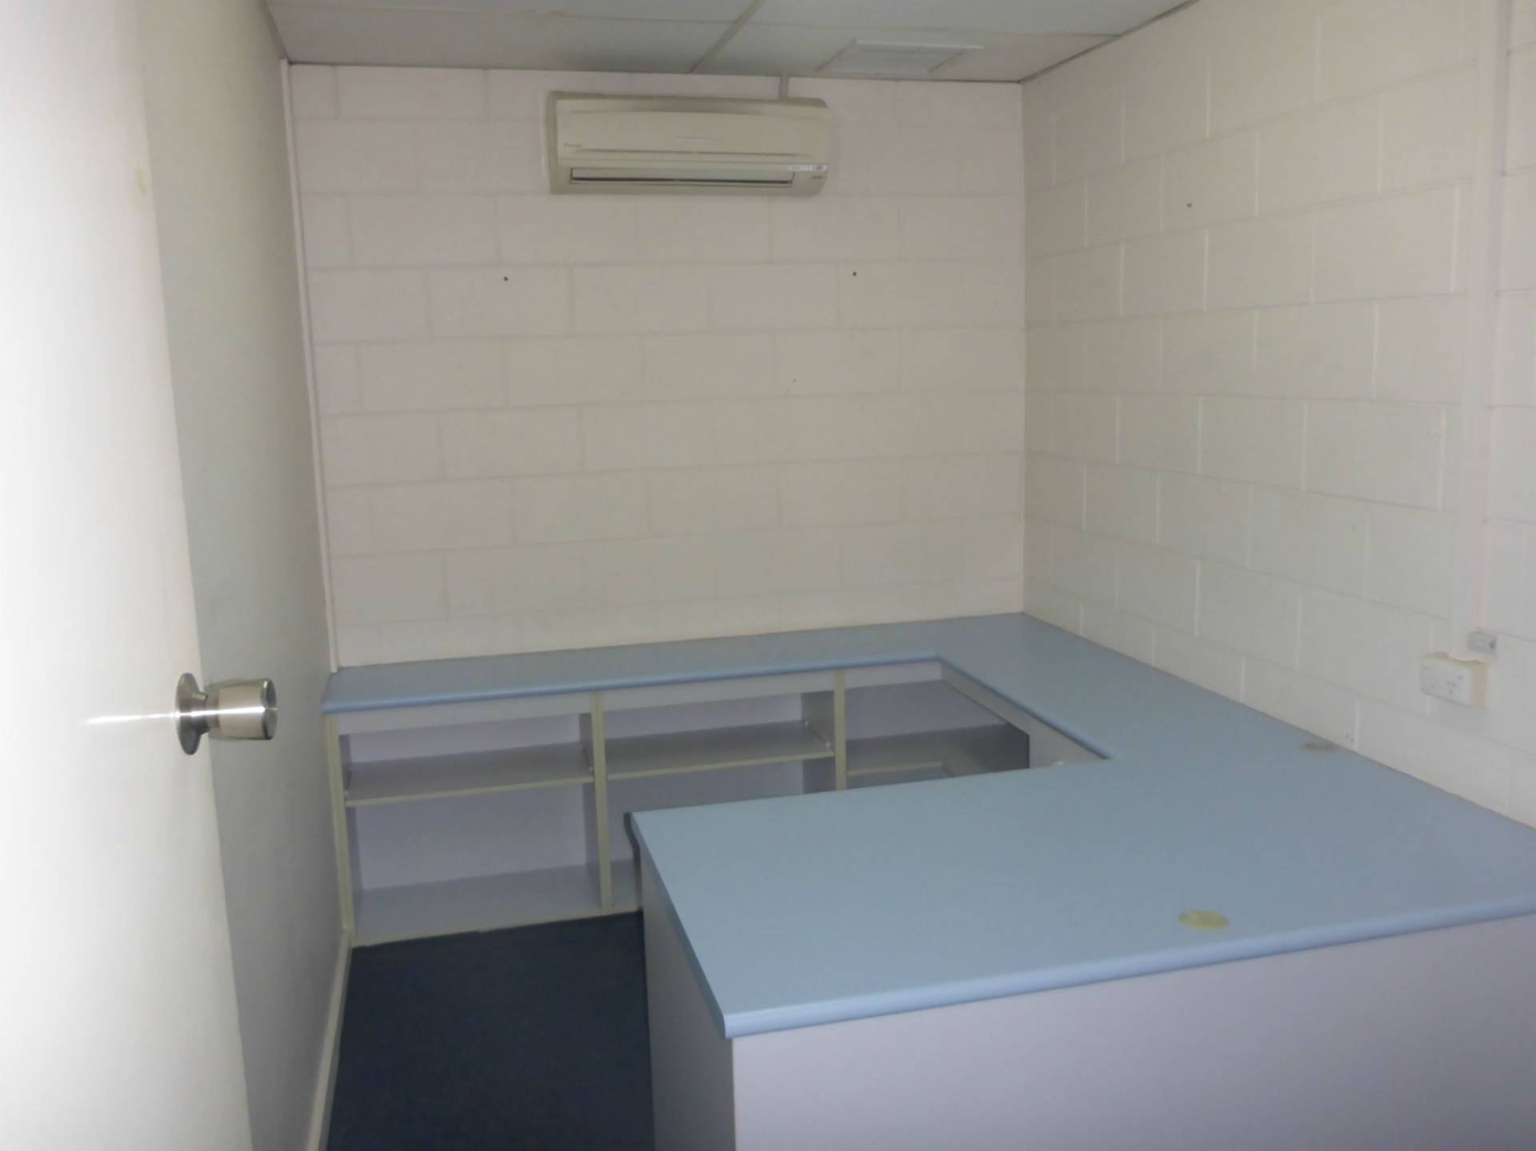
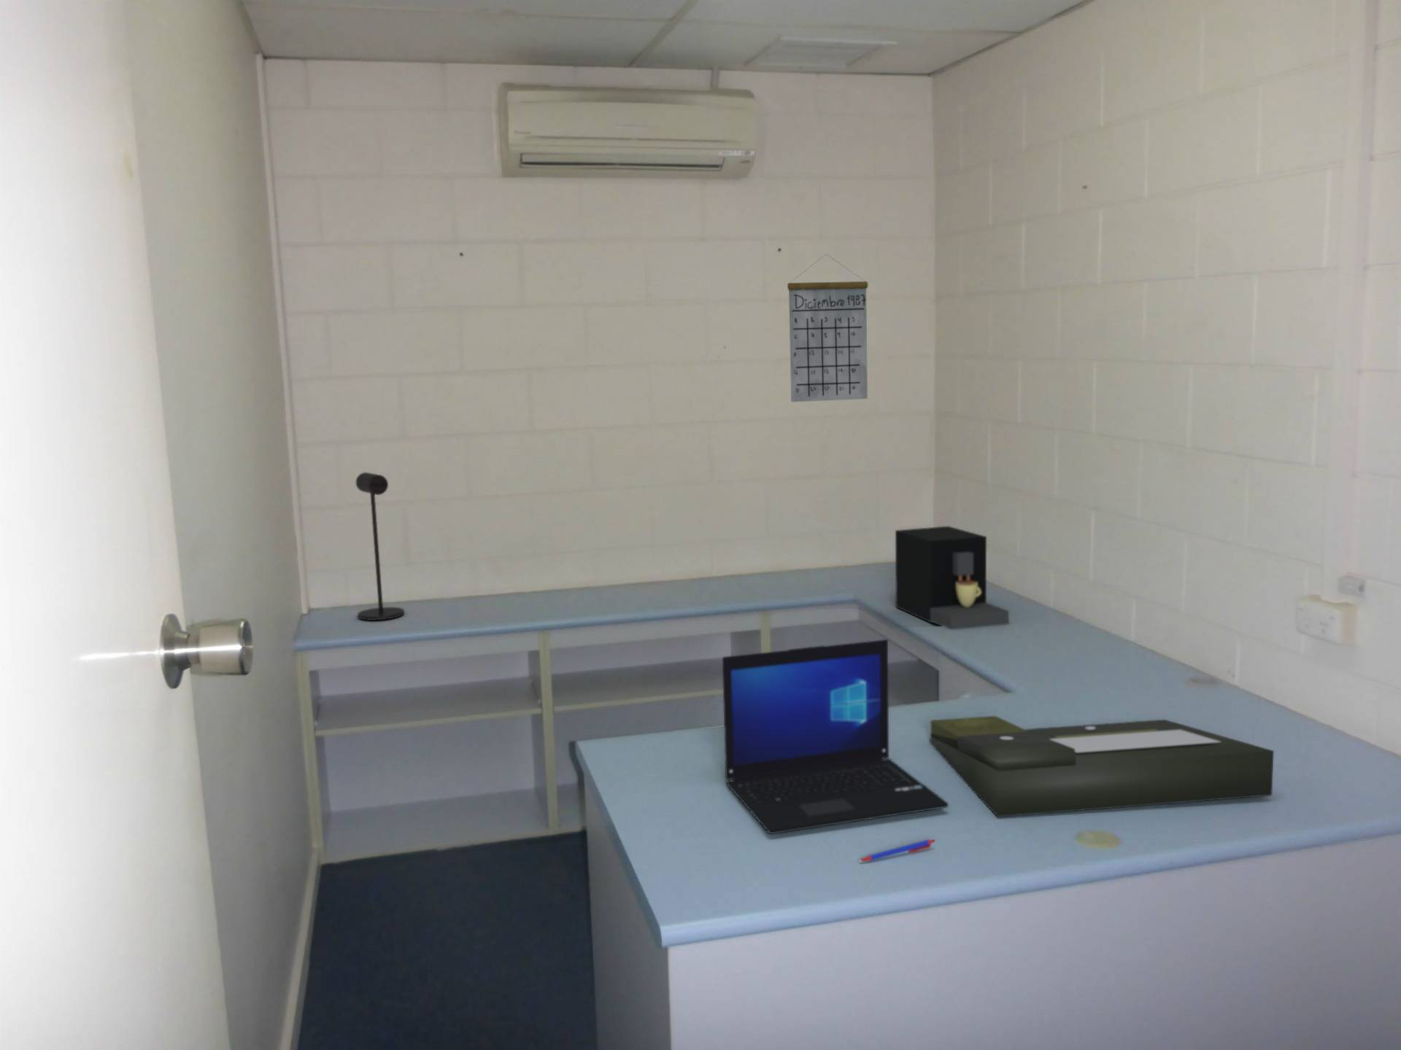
+ laptop (832, 730)
+ desk lamp (376, 545)
+ pen (897, 850)
+ calendar (828, 328)
+ document tray (1089, 740)
+ coffee maker (950, 576)
